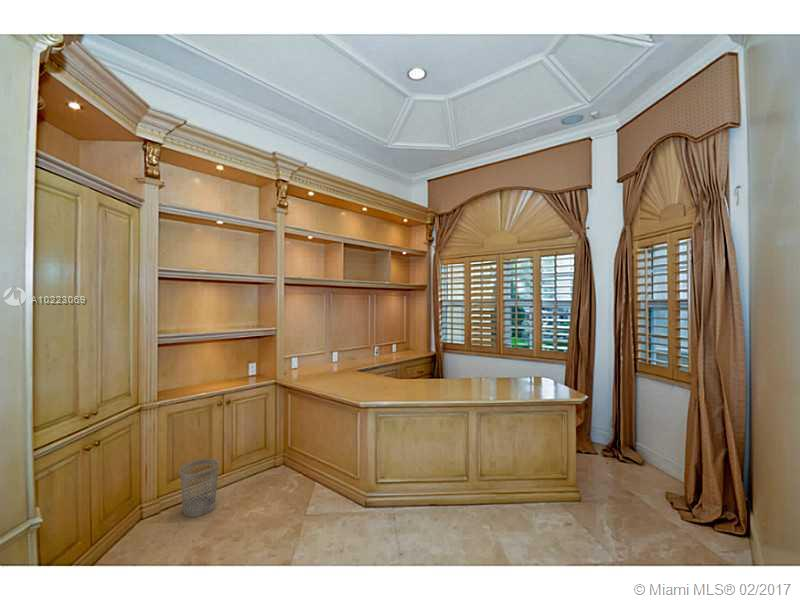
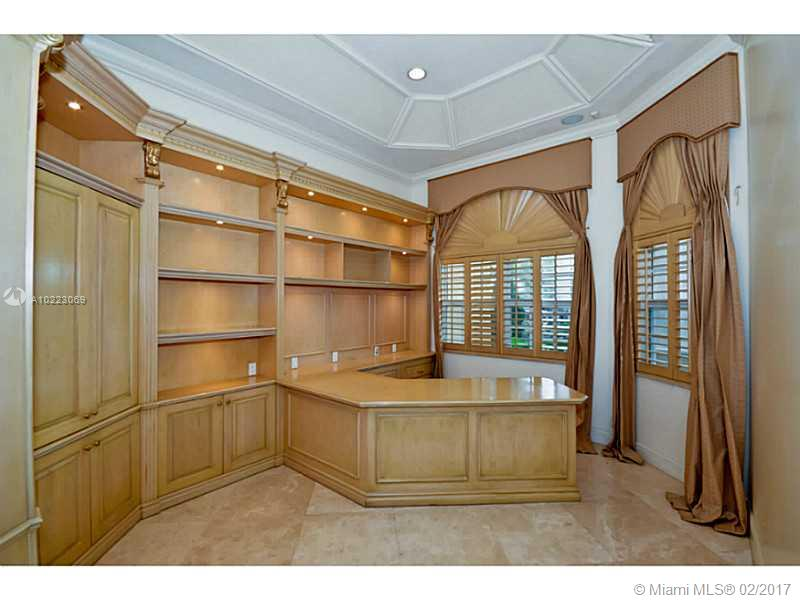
- wastebasket (199, 487)
